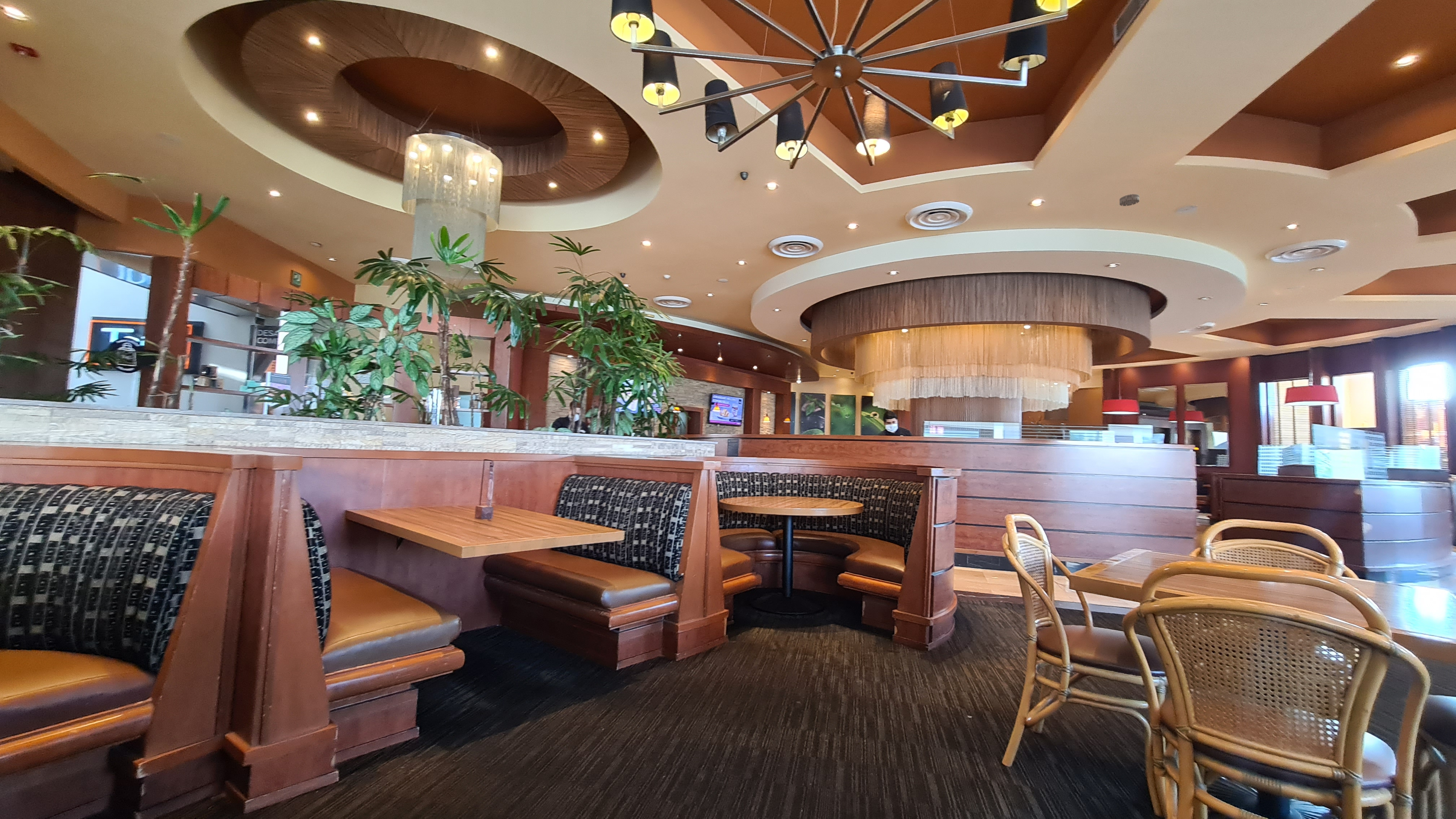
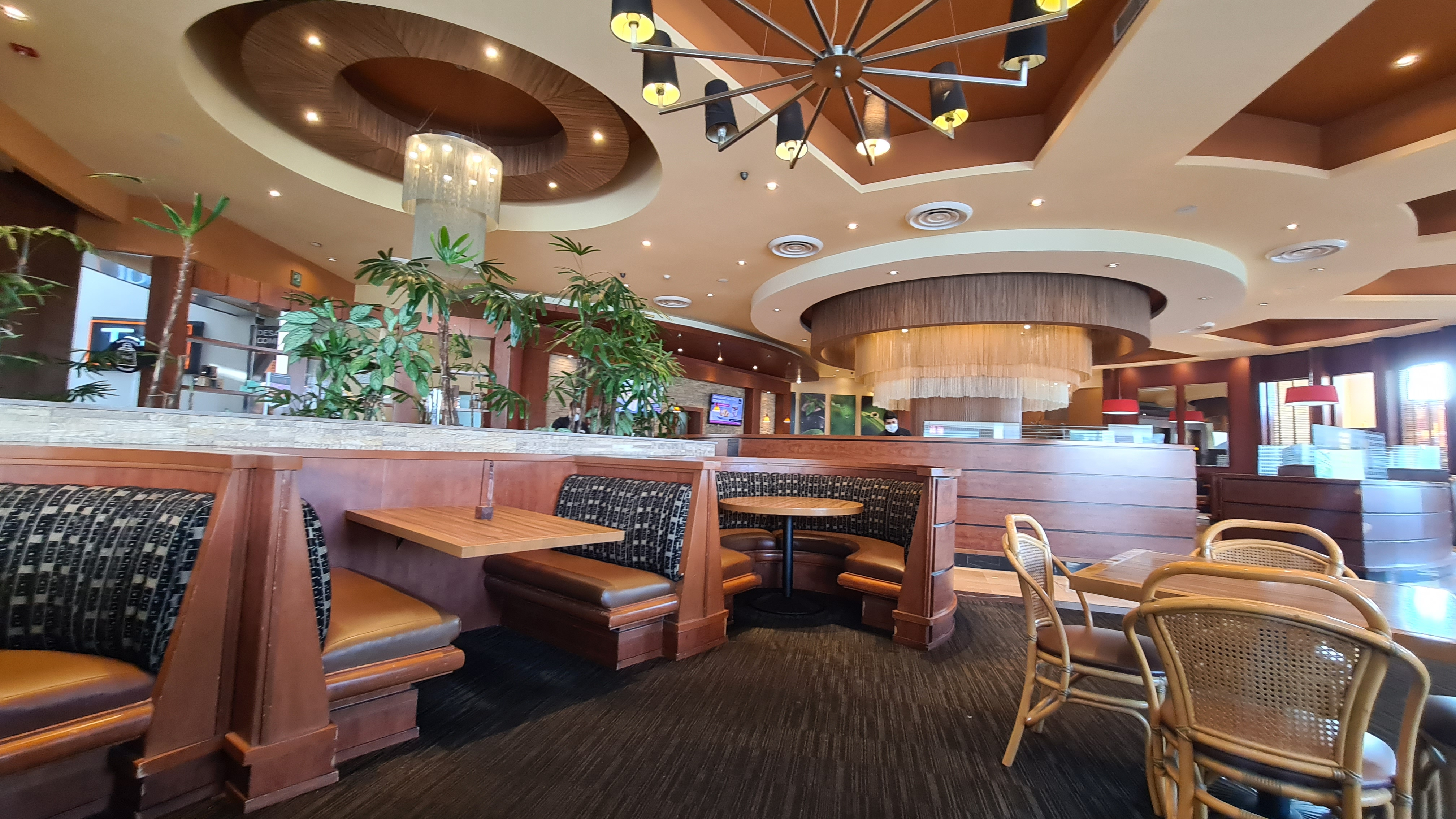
- smoke detector (1129, 200)
